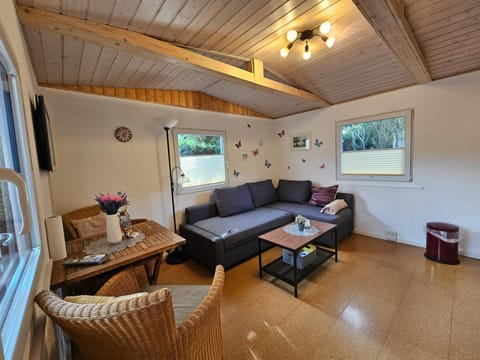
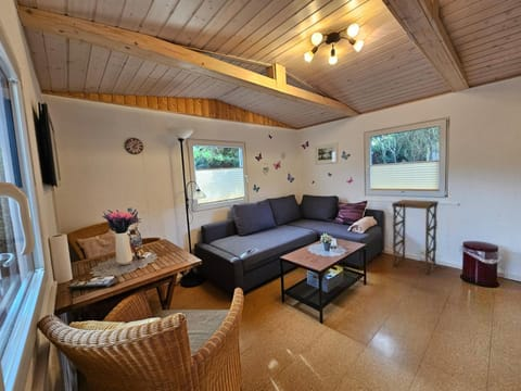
+ pedestal table (404, 234)
